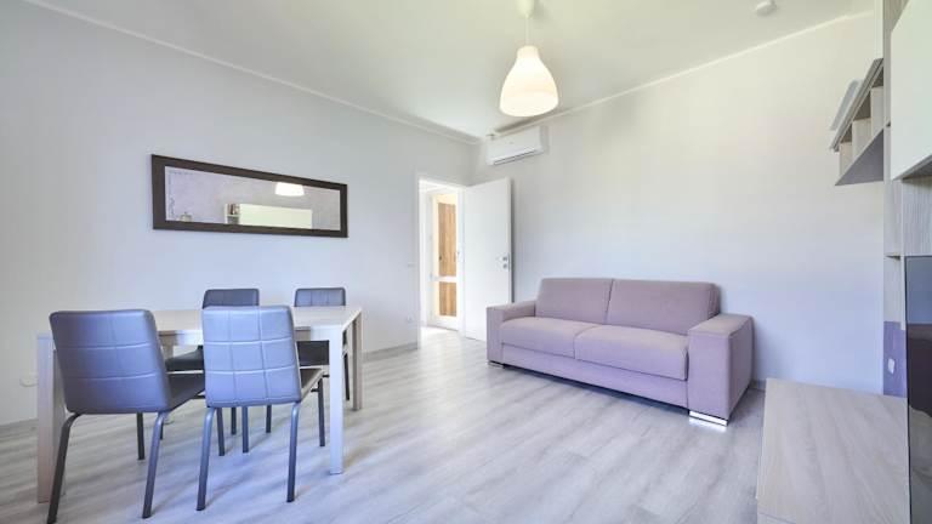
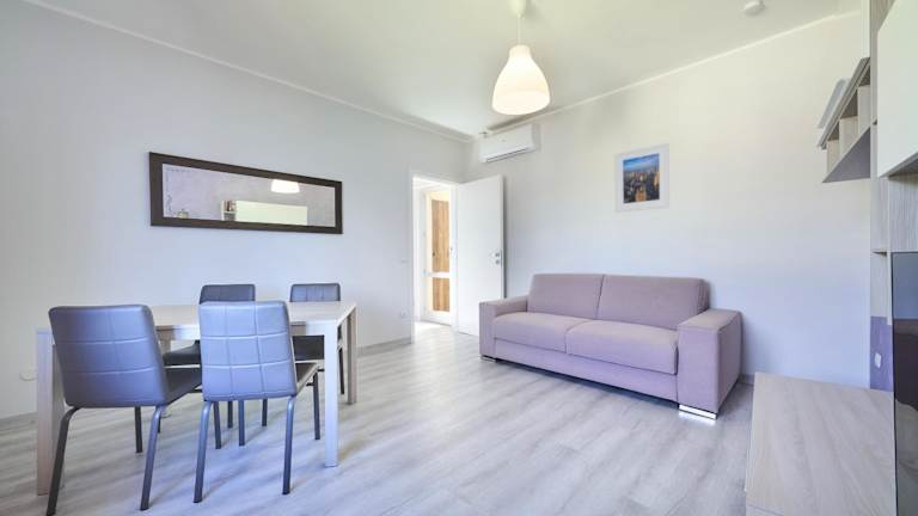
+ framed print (641, 179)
